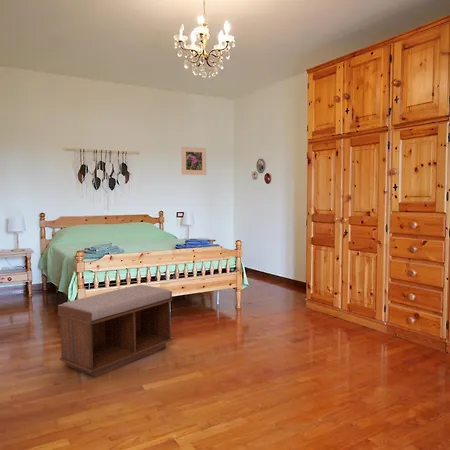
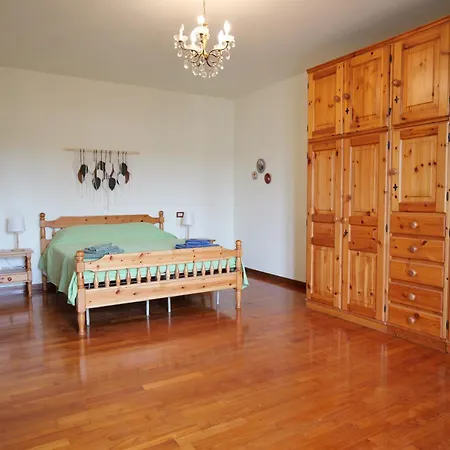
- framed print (193, 161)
- bench (119, 325)
